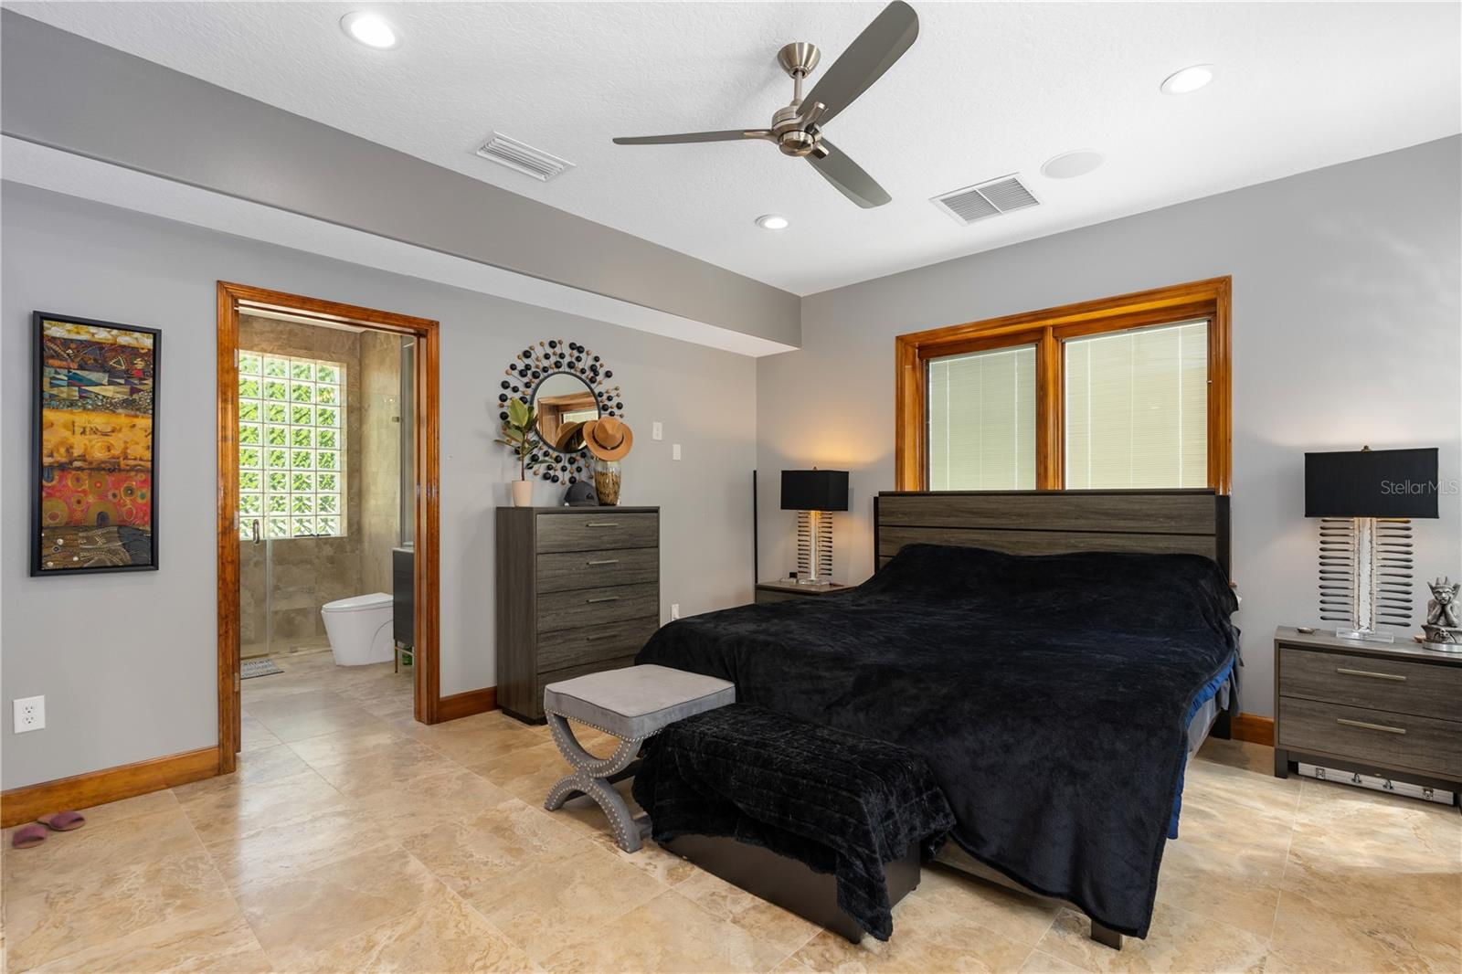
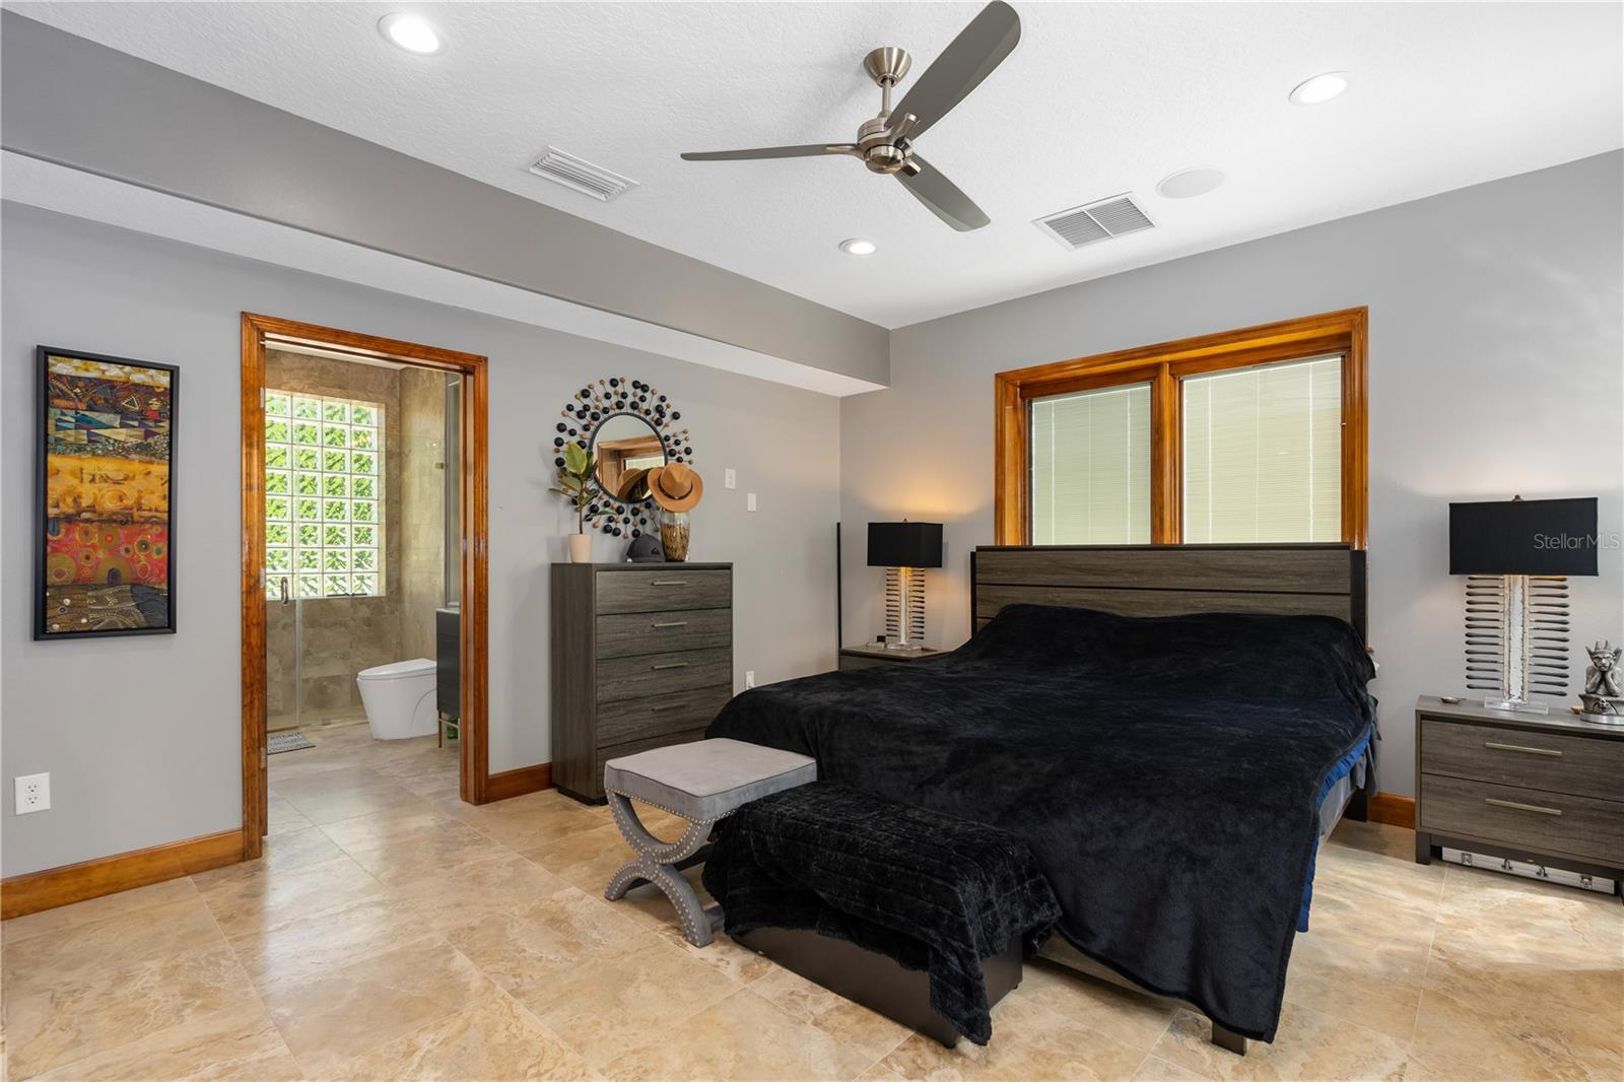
- slippers (49, 822)
